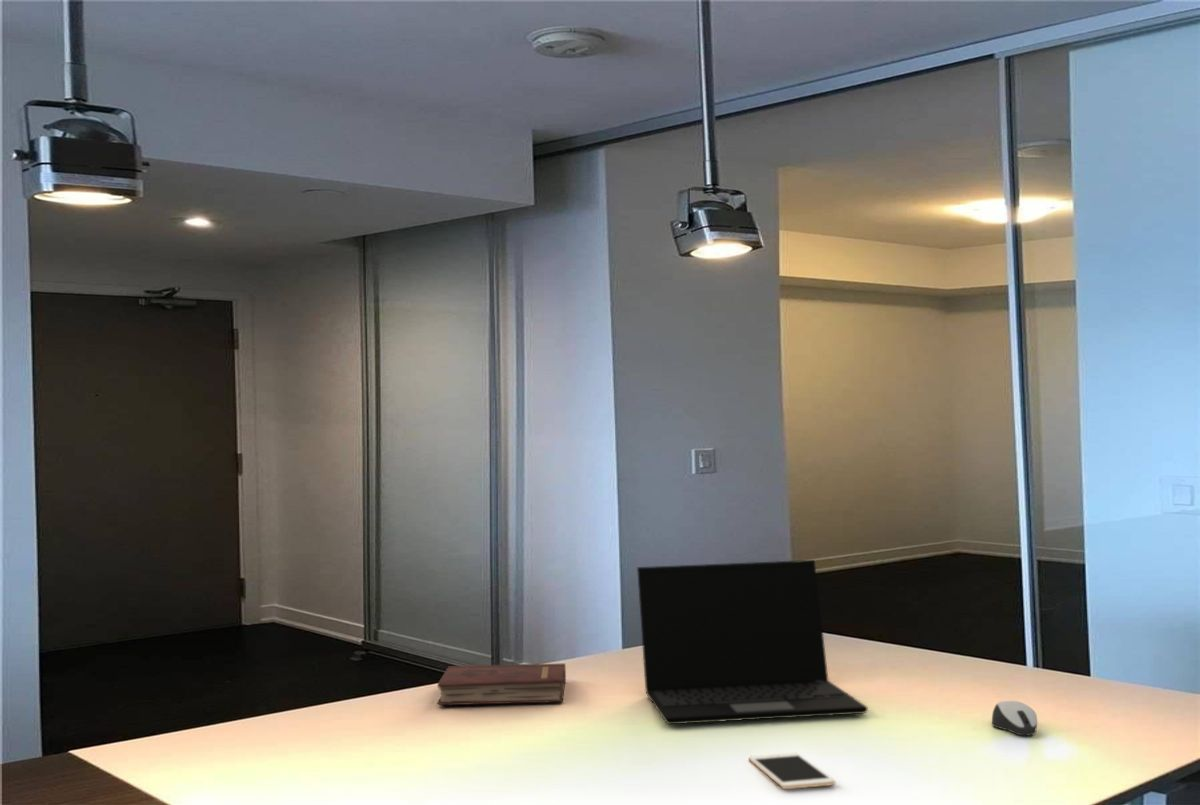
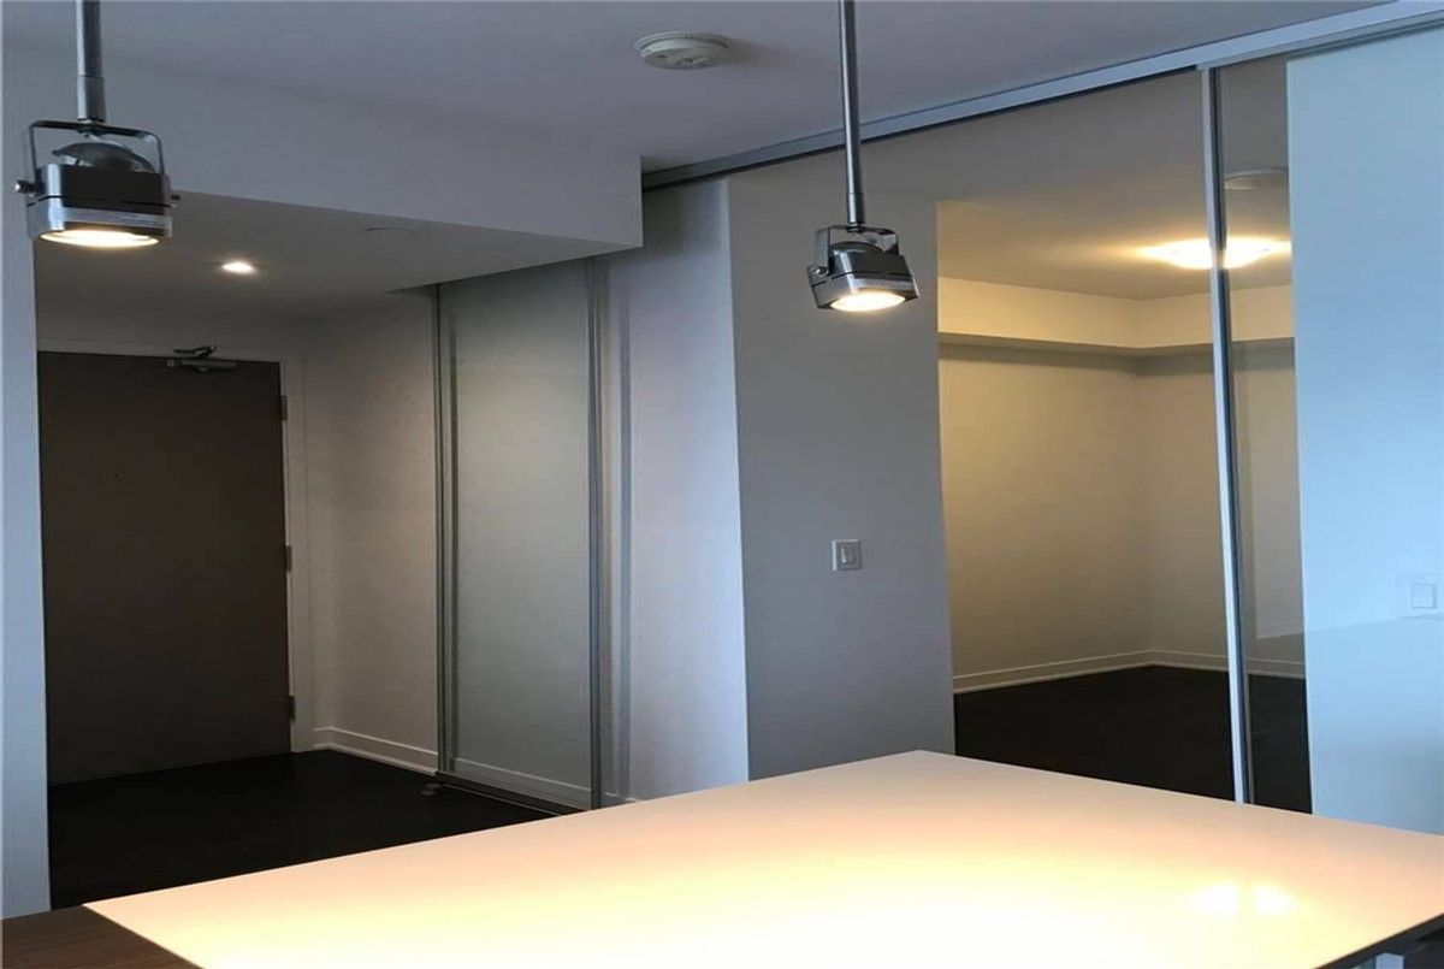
- computer mouse (1014, 715)
- cell phone (790, 769)
- hardback book (503, 682)
- laptop (745, 636)
